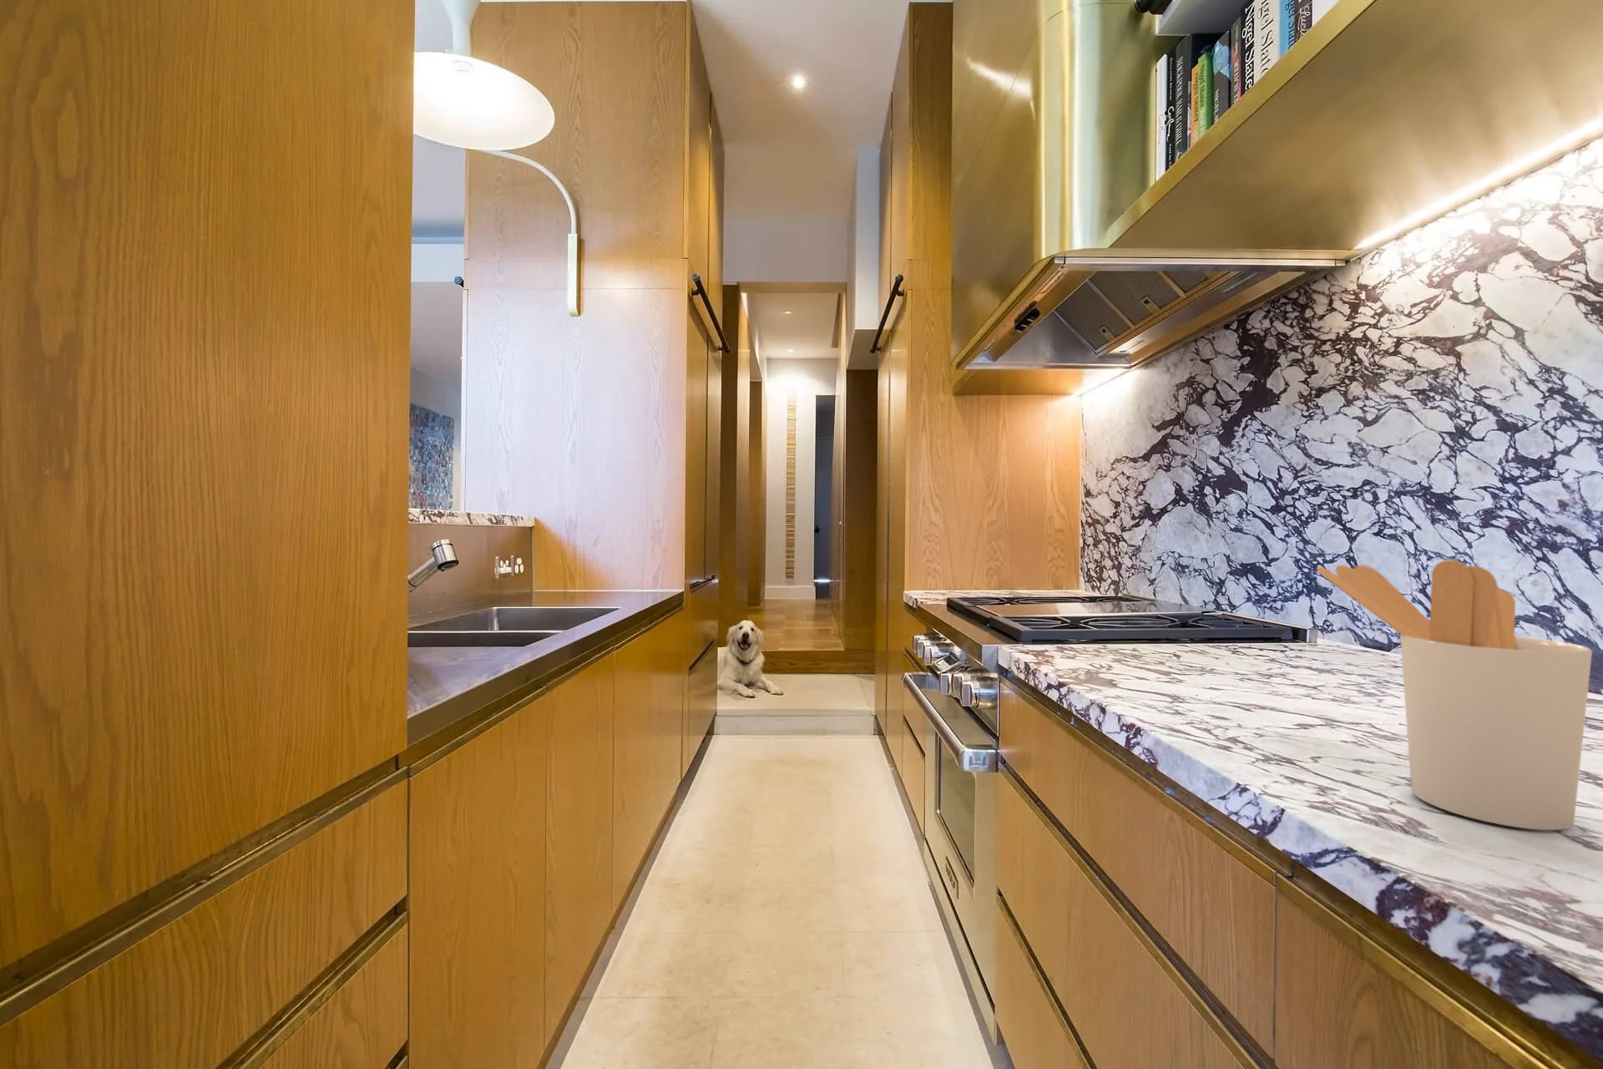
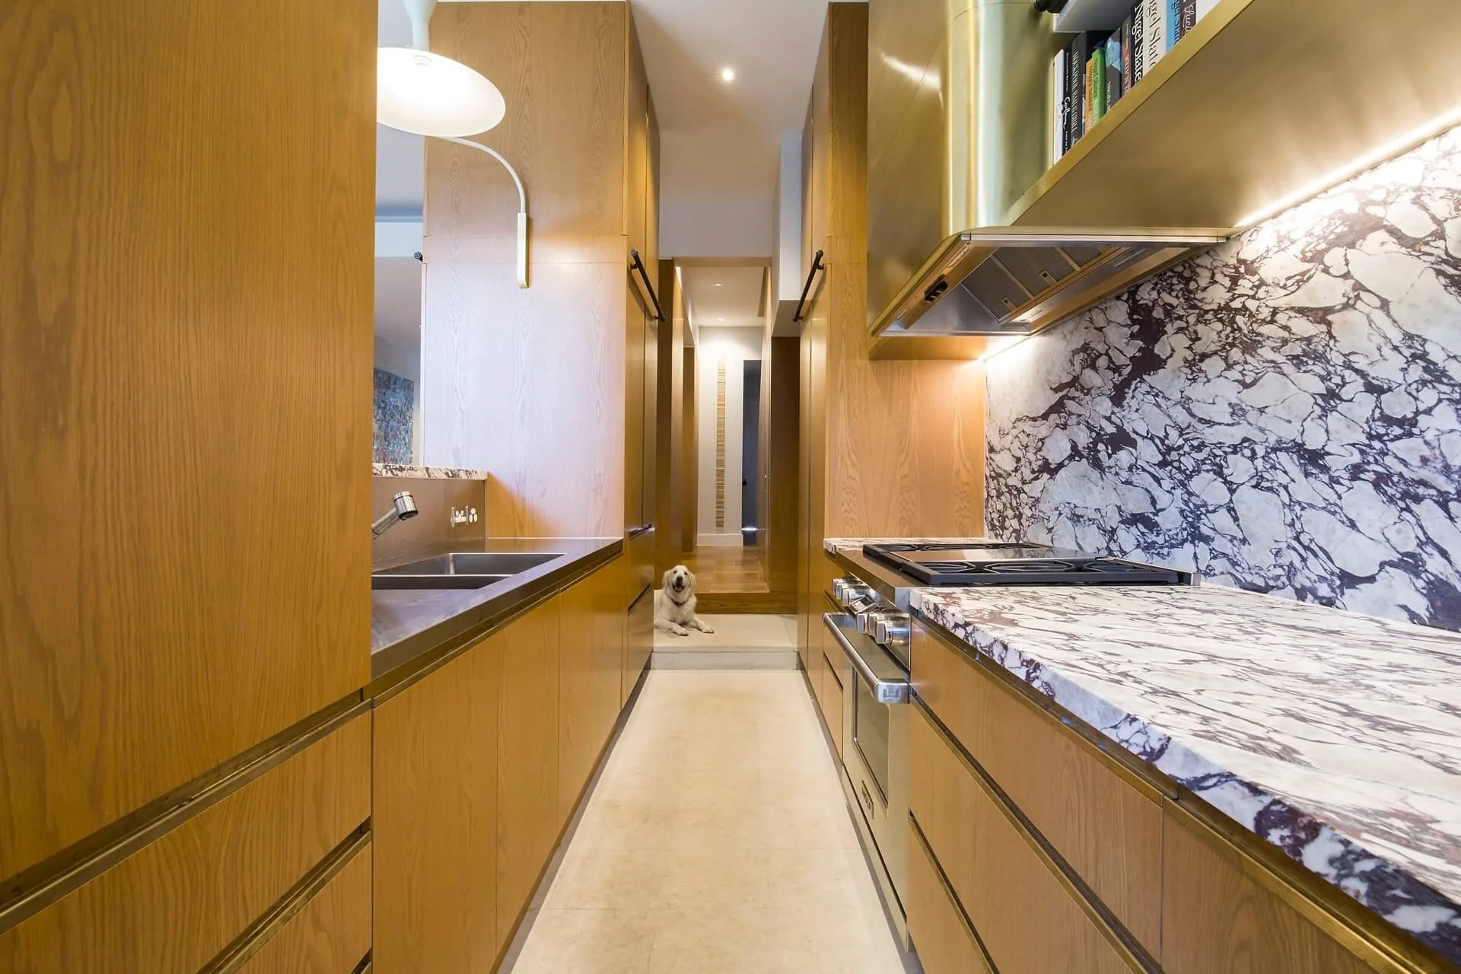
- utensil holder (1441, 675)
